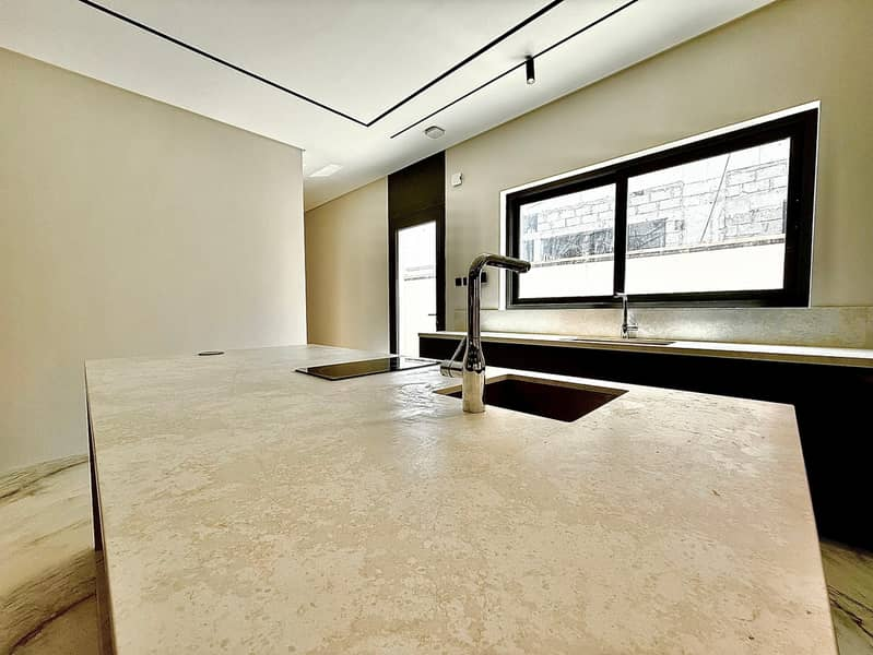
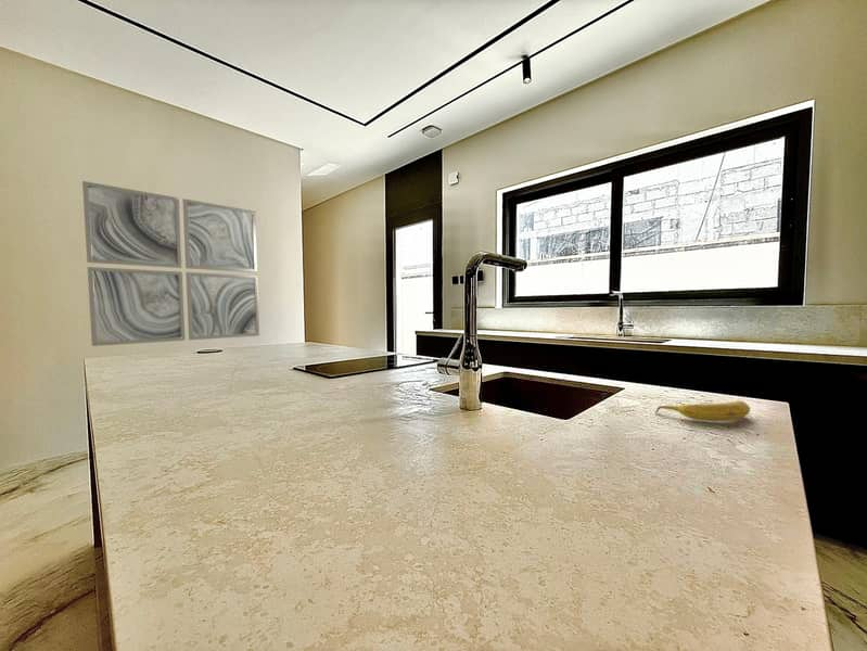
+ wall art (186, 267)
+ fruit (709, 408)
